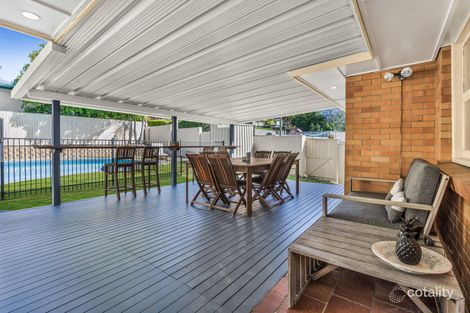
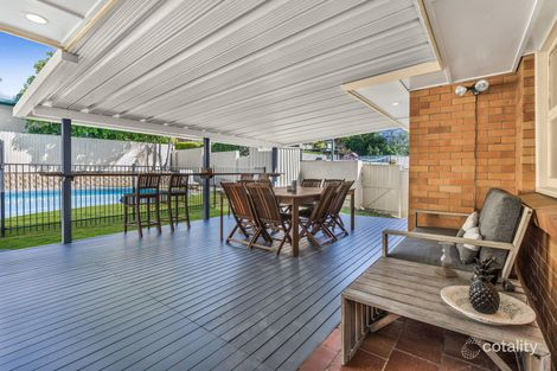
+ candle holder (446, 258)
